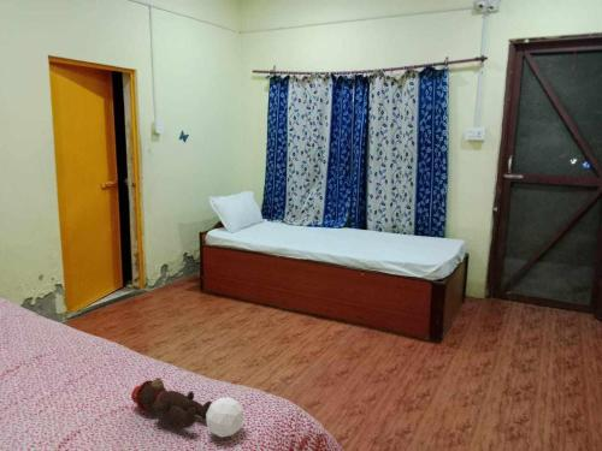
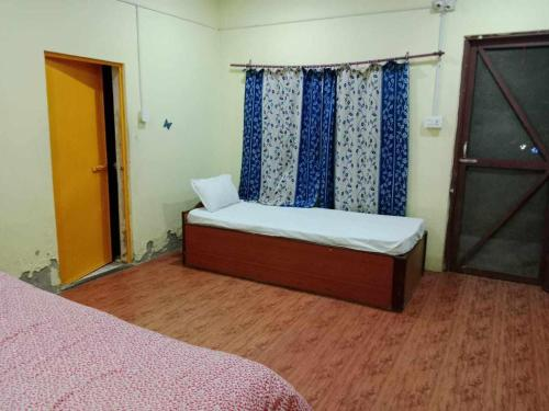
- teddy bear (184, 404)
